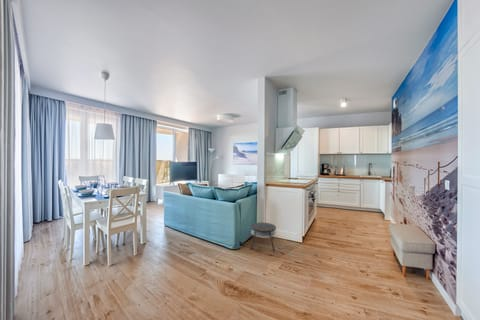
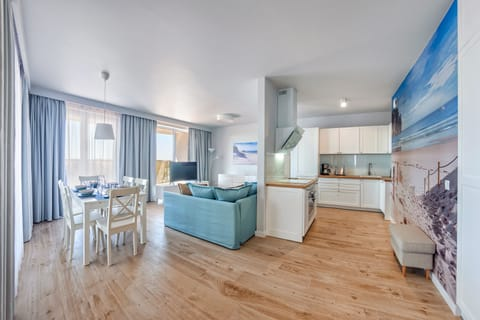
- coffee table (263, 234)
